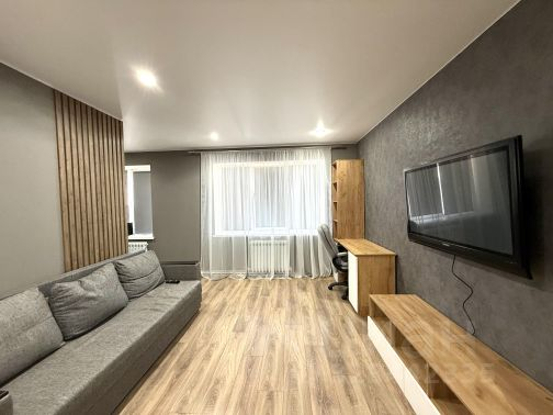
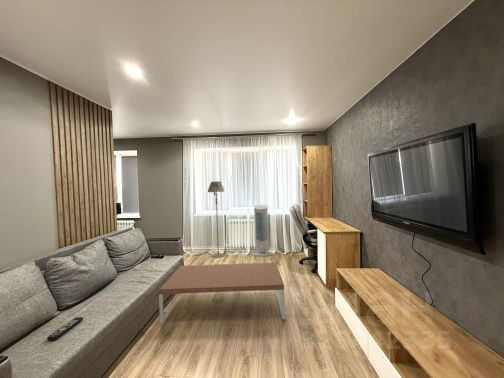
+ coffee table (225, 289)
+ air purifier (261, 229)
+ remote control (66, 328)
+ floor lamp (217, 218)
